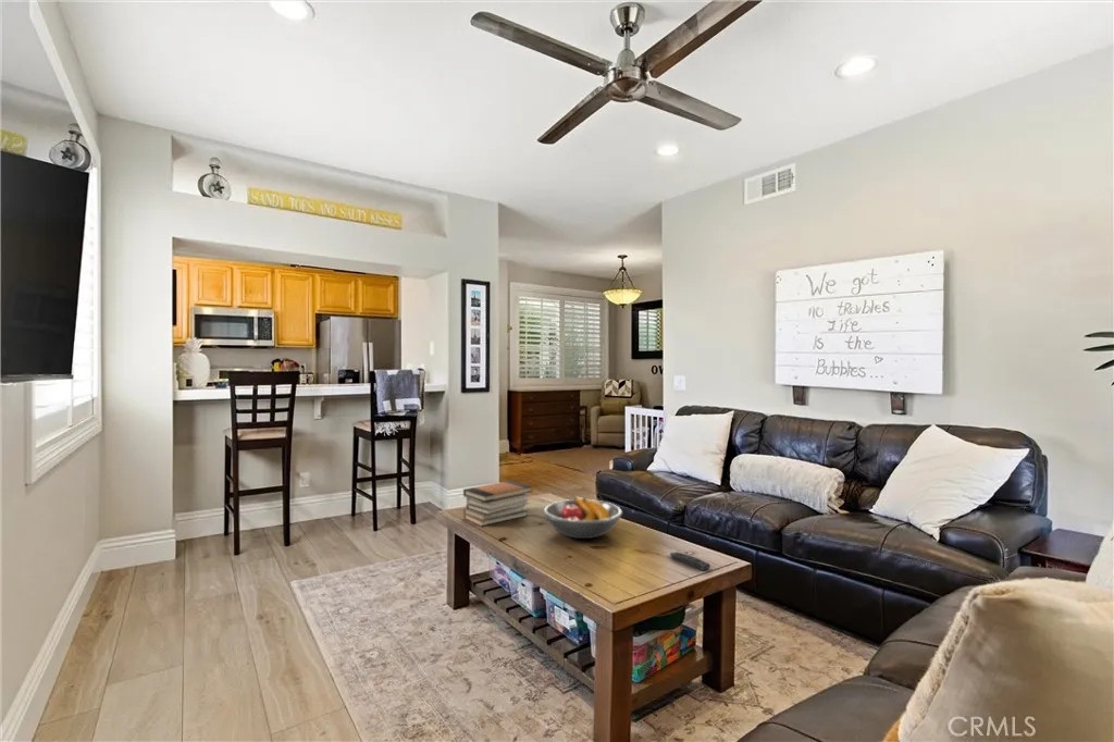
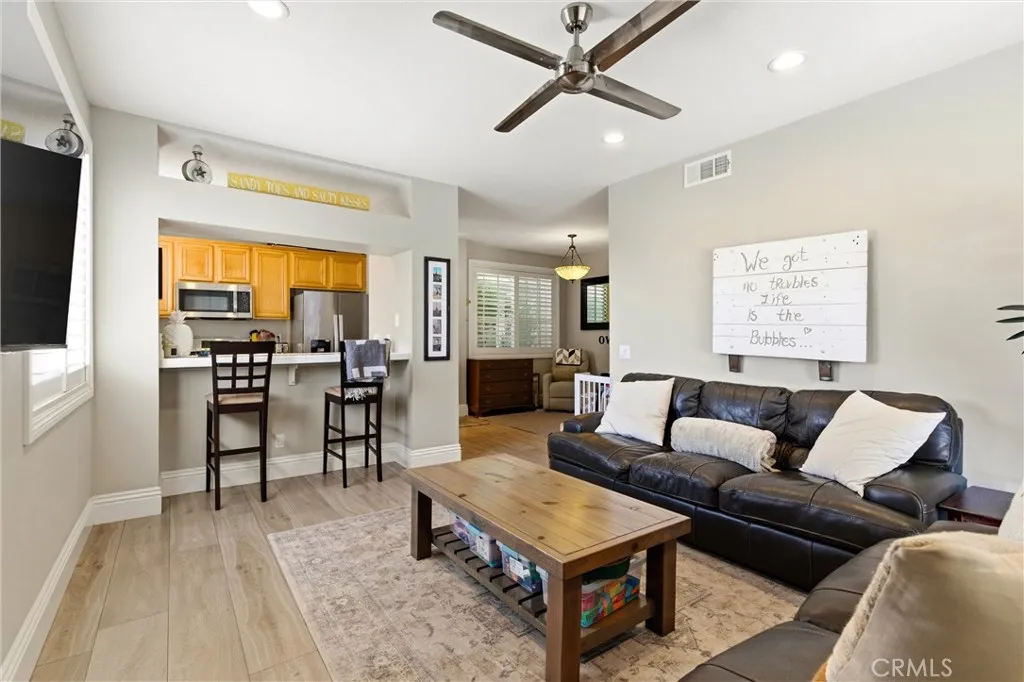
- fruit bowl (582, 518)
- book stack (497, 502)
- remote control (688, 559)
